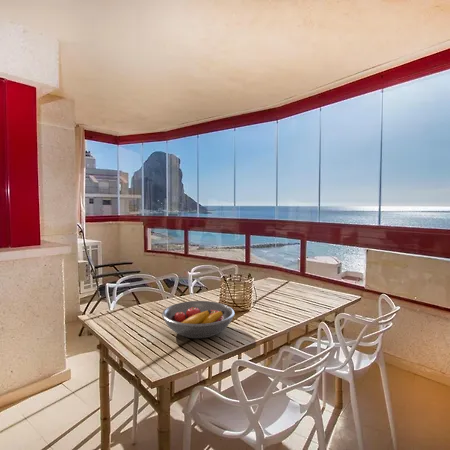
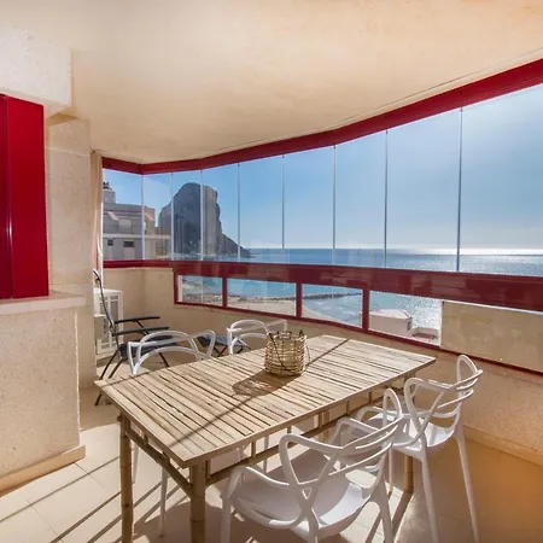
- fruit bowl (198, 318)
